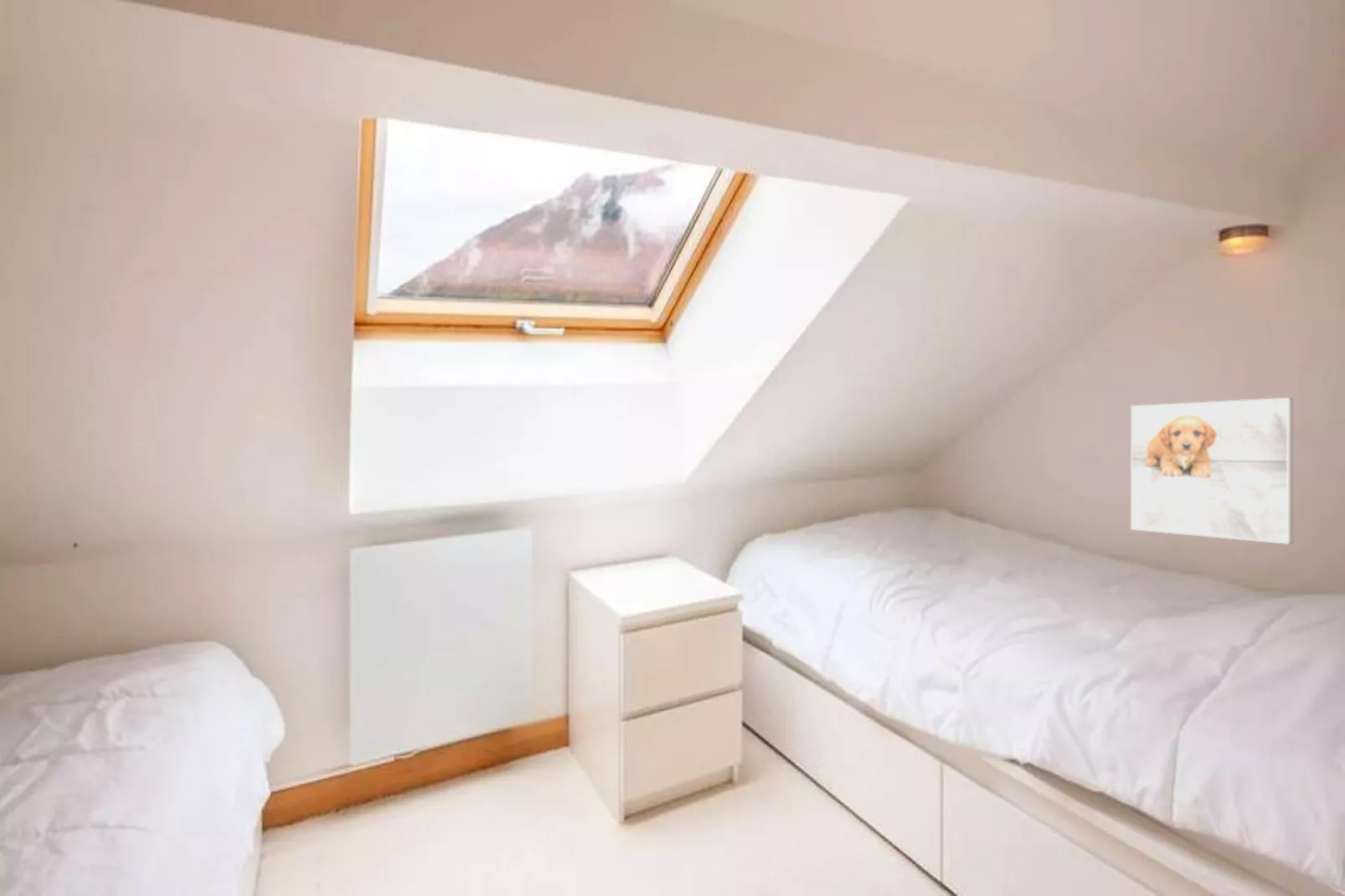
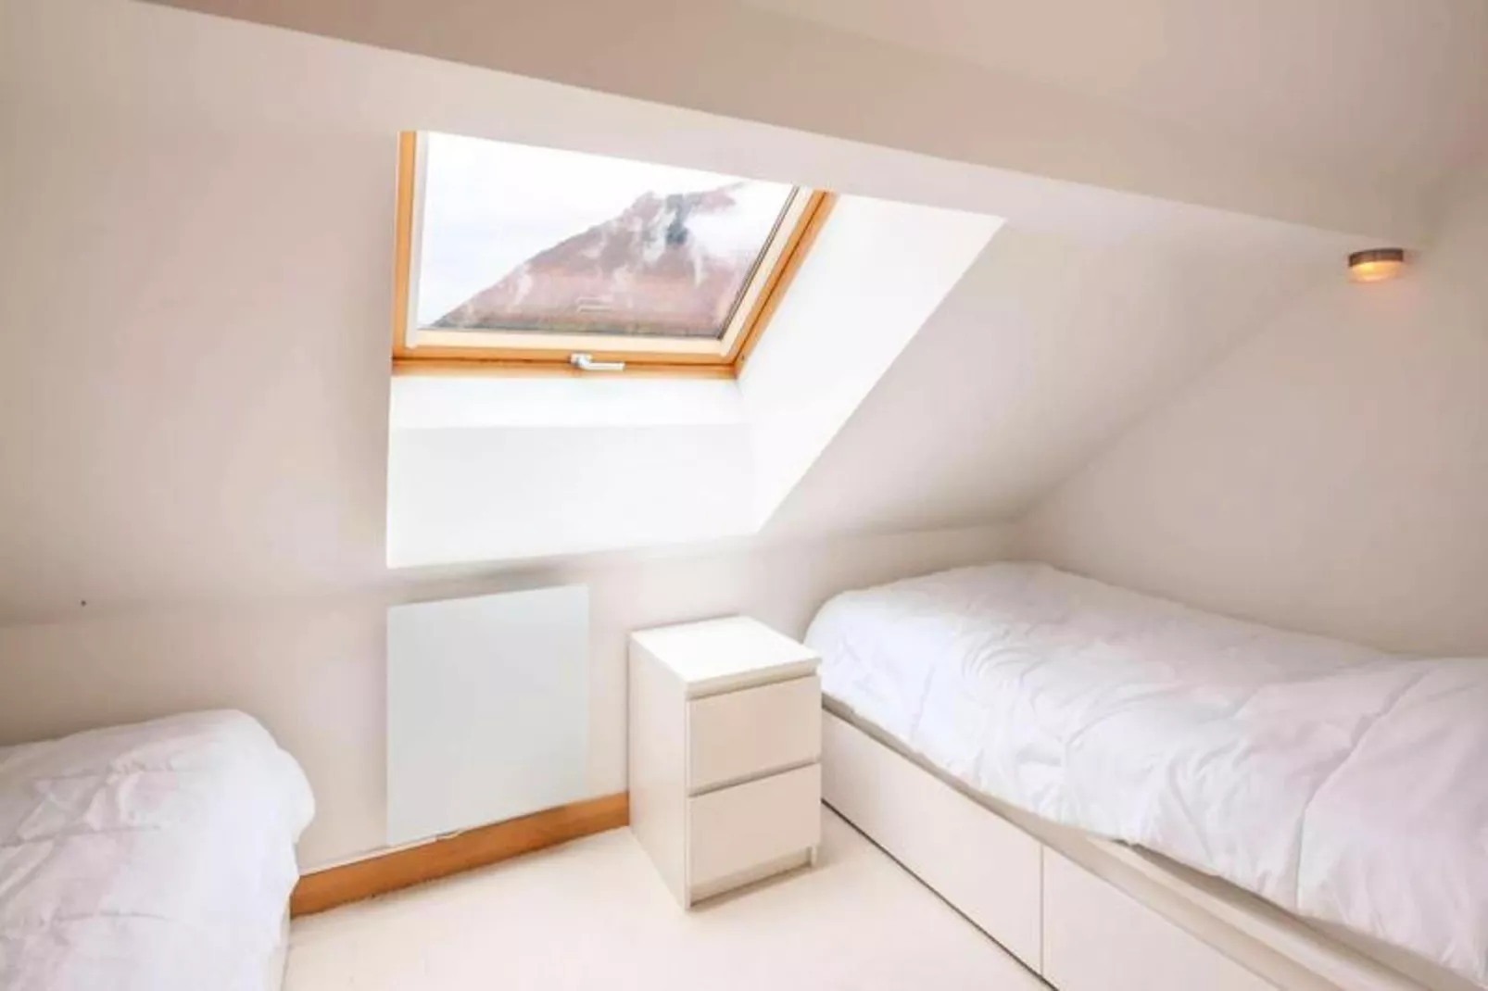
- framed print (1205, 469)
